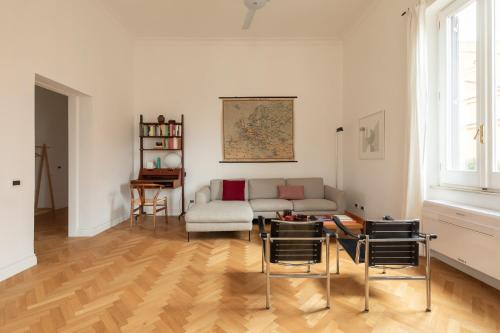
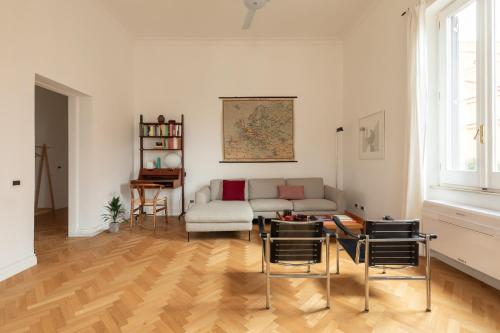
+ indoor plant (115, 214)
